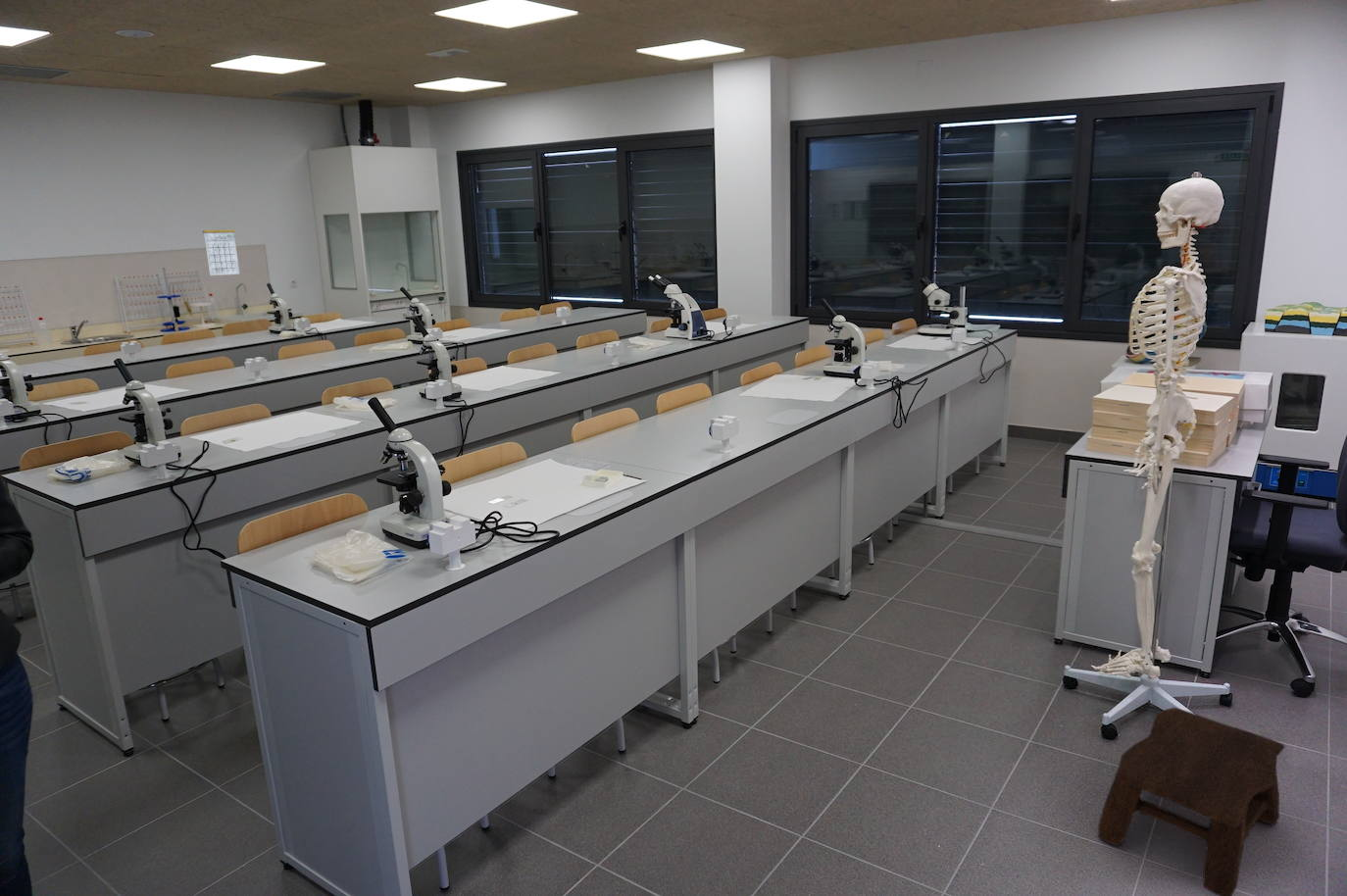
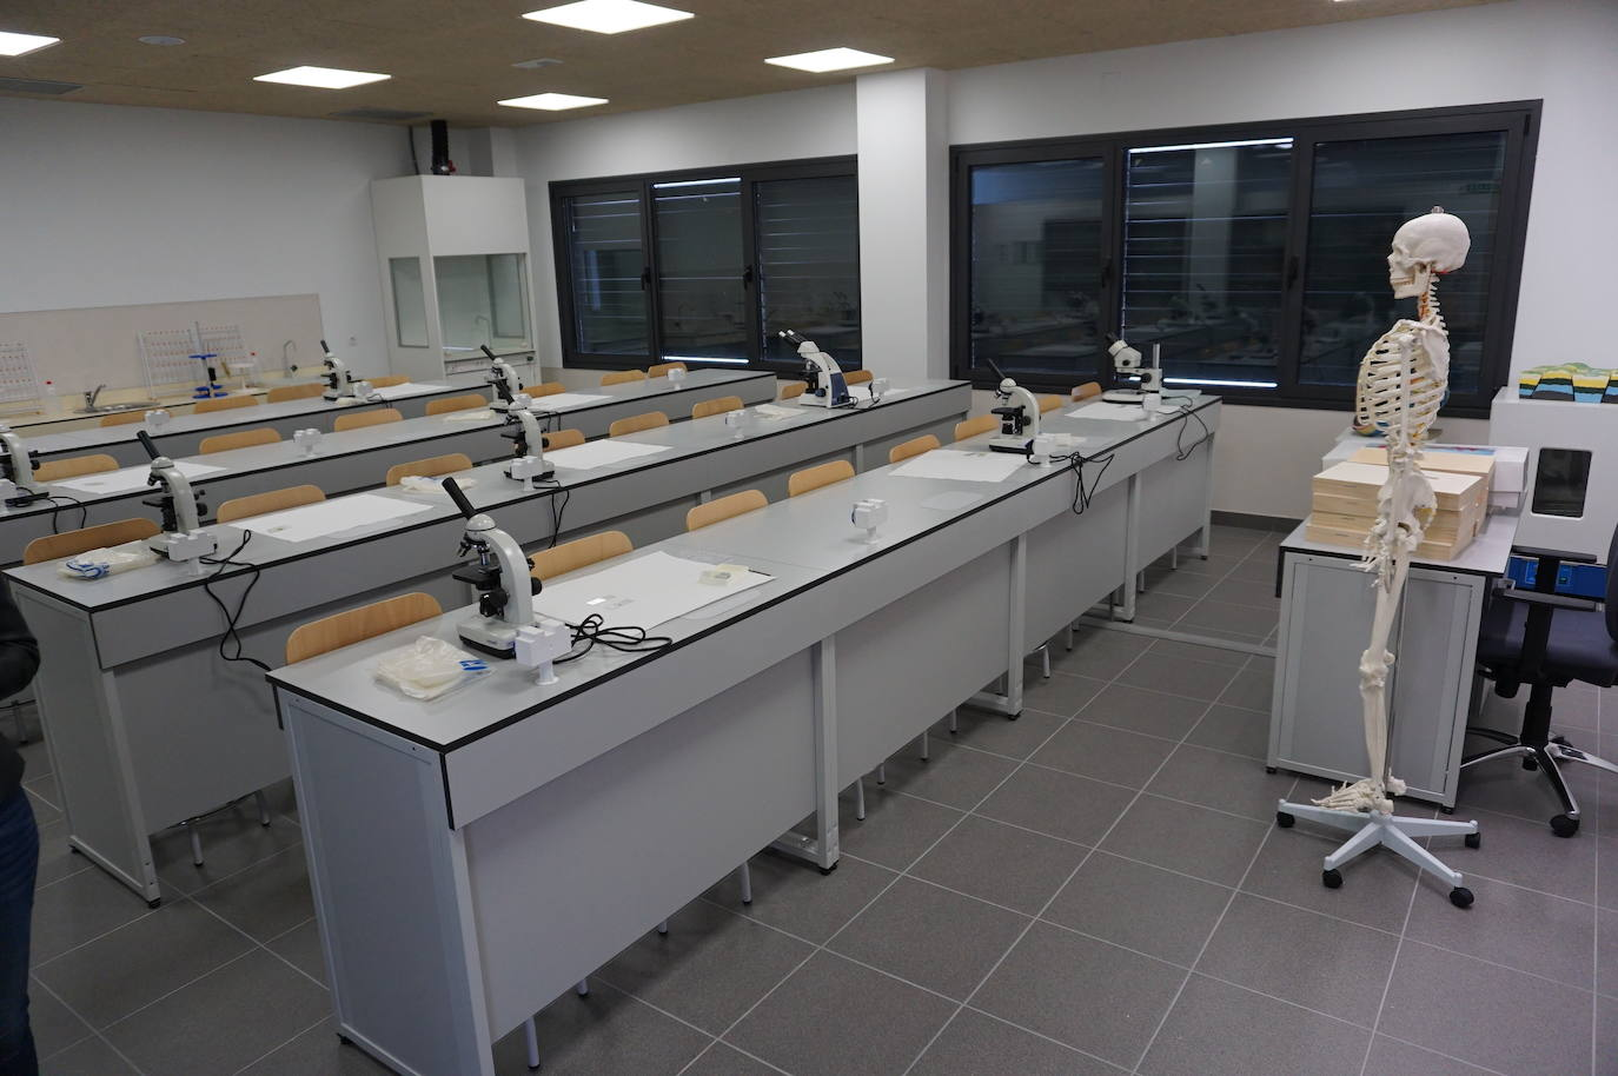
- stool (1188, 790)
- calendar (221, 247)
